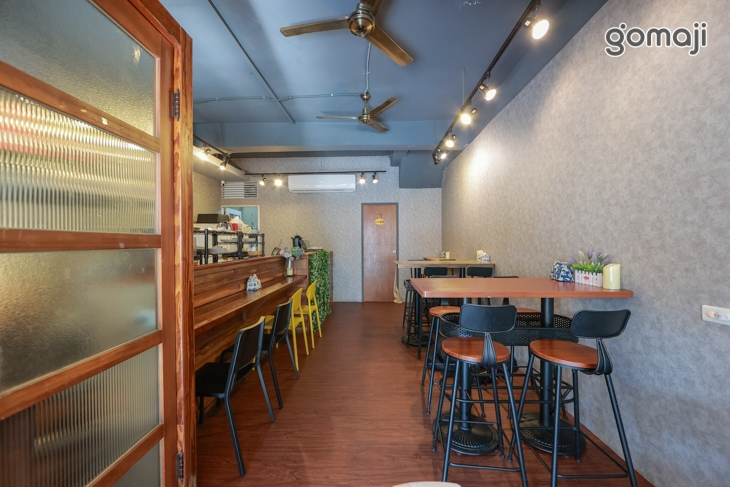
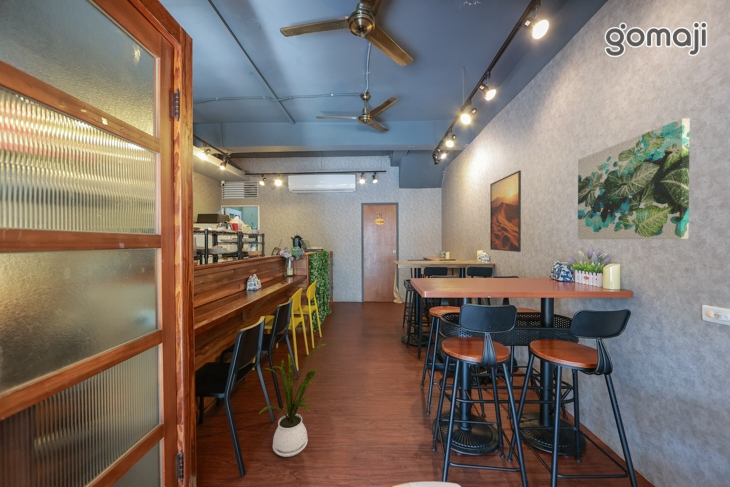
+ wall art (622, 191)
+ house plant (294, 394)
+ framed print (503, 214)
